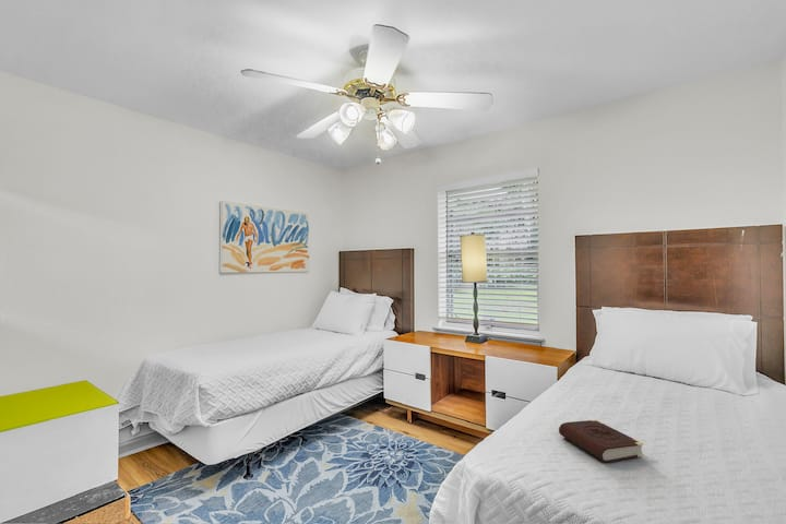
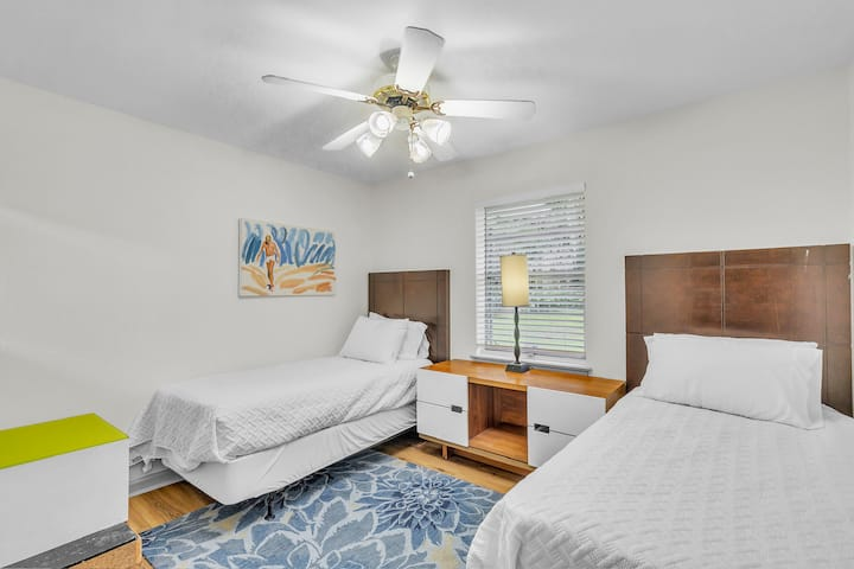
- book (598, 439)
